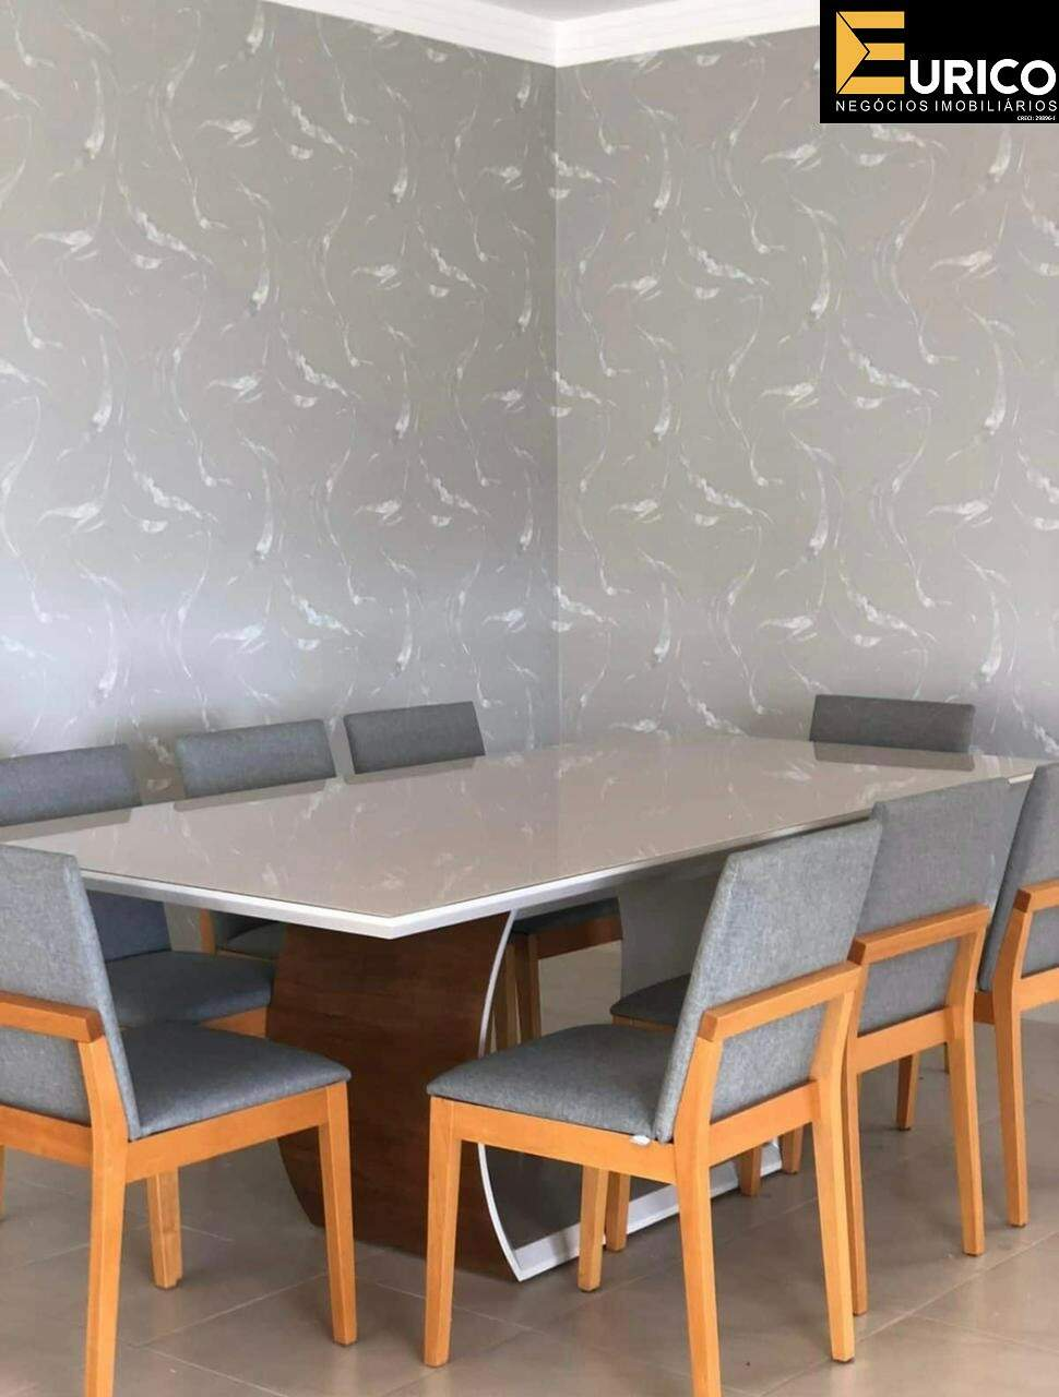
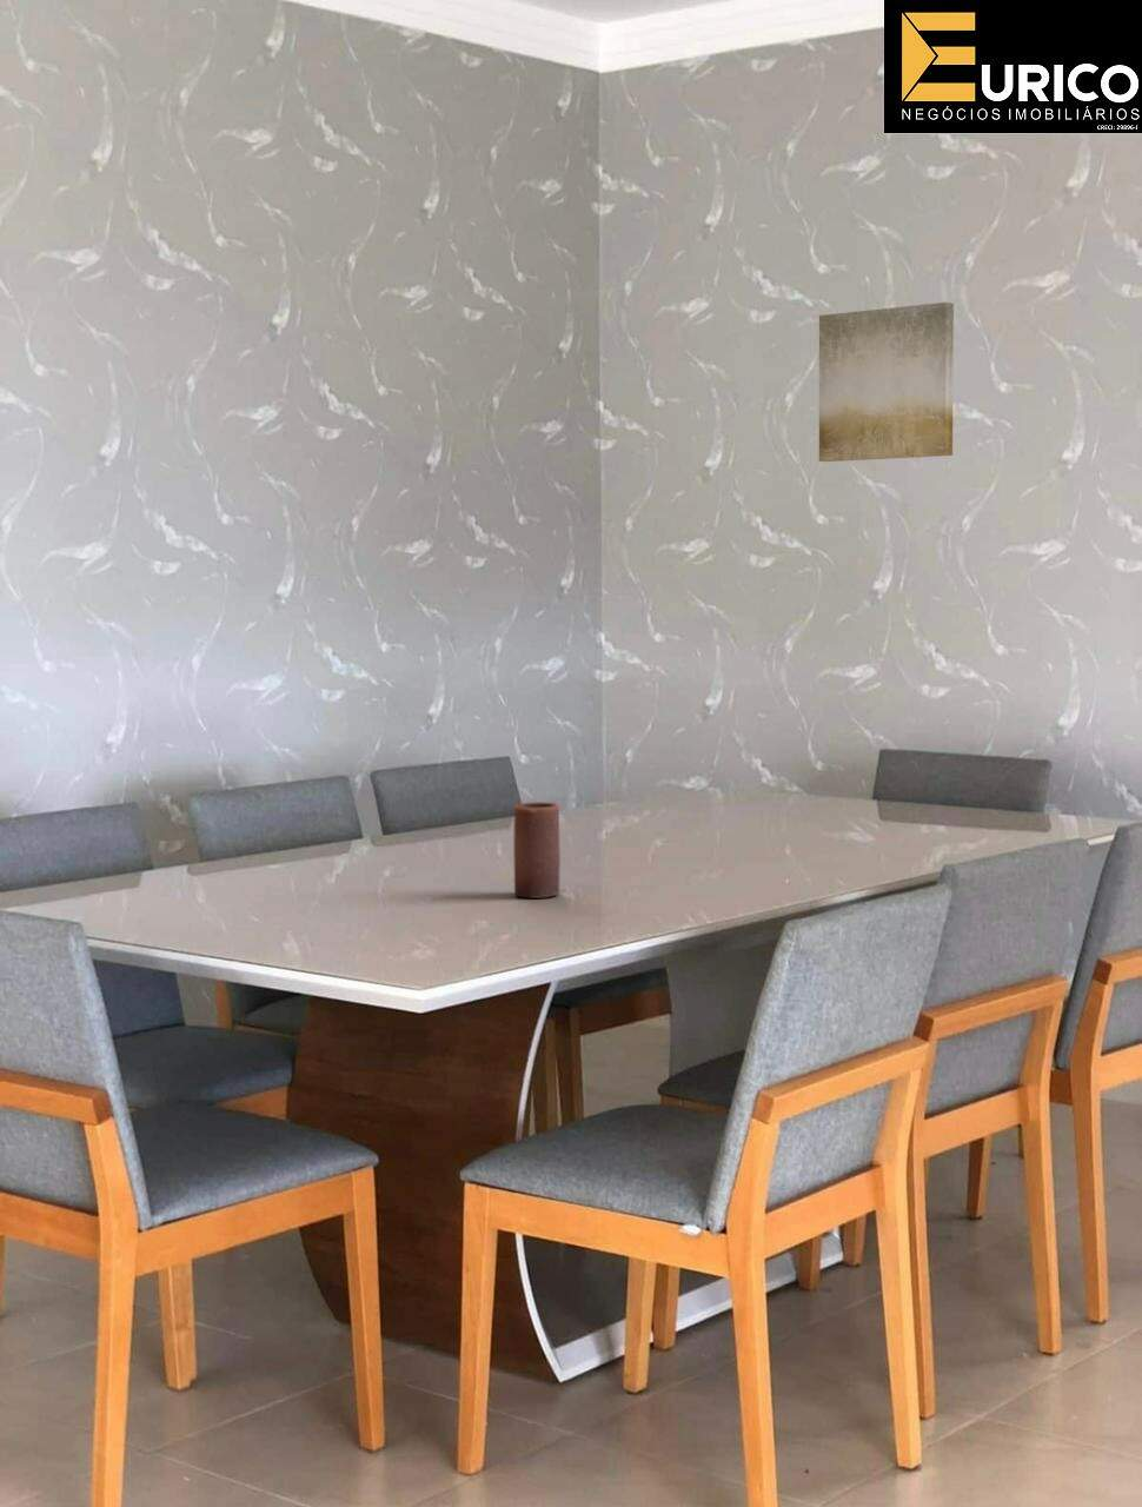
+ candle (536, 848)
+ wall art (884, 384)
